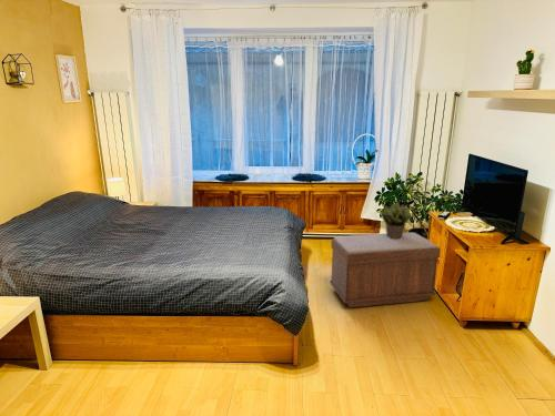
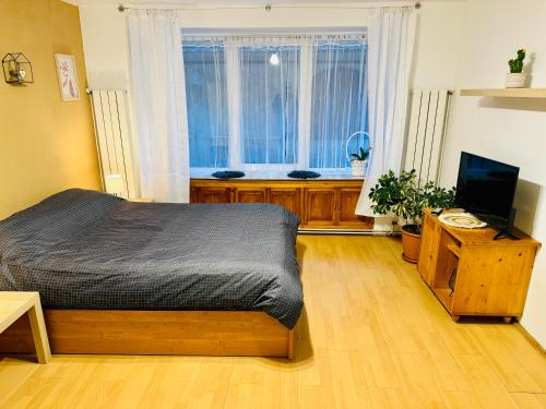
- bench (382, 267)
- potted plant (400, 219)
